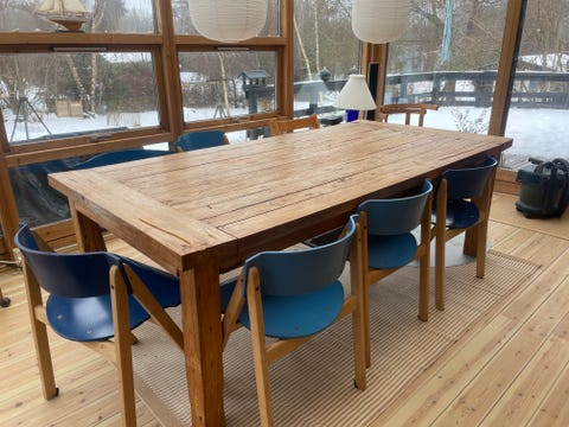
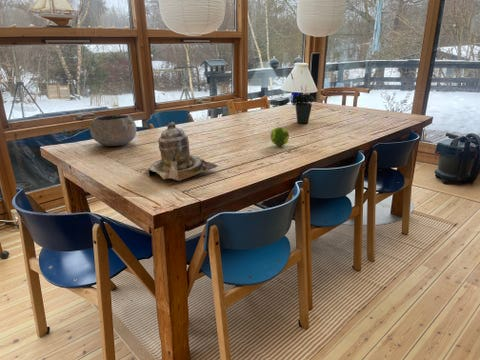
+ potted plant (302, 96)
+ teapot (176, 146)
+ bowl (113, 130)
+ fruit (279, 136)
